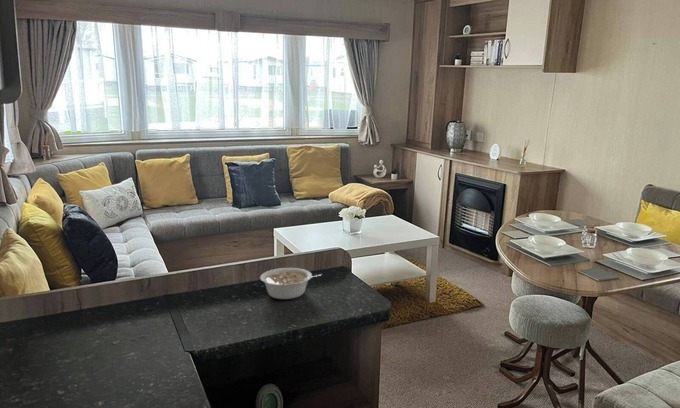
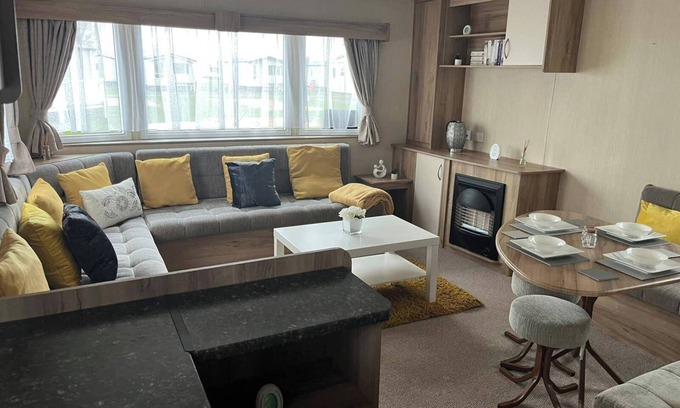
- legume (288, 282)
